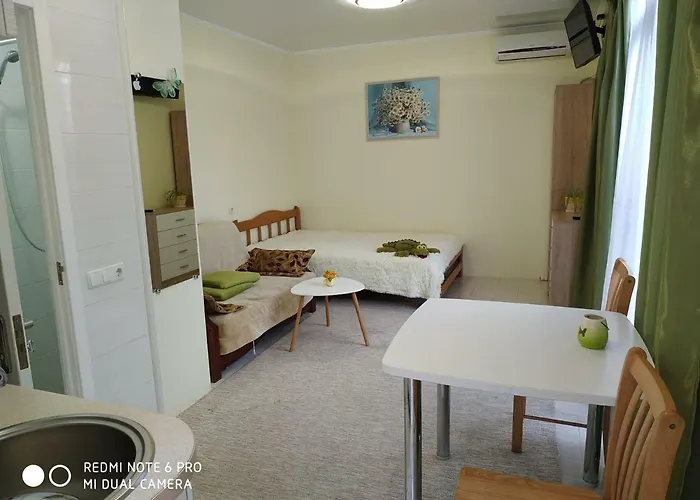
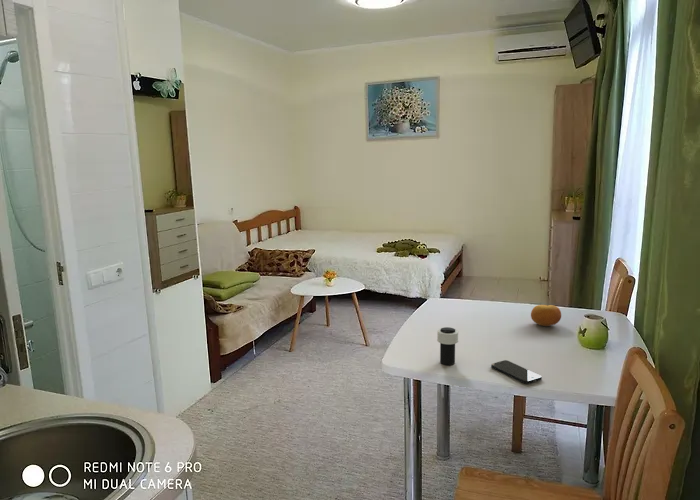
+ smartphone (515, 371)
+ cup (447, 346)
+ fruit (546, 314)
